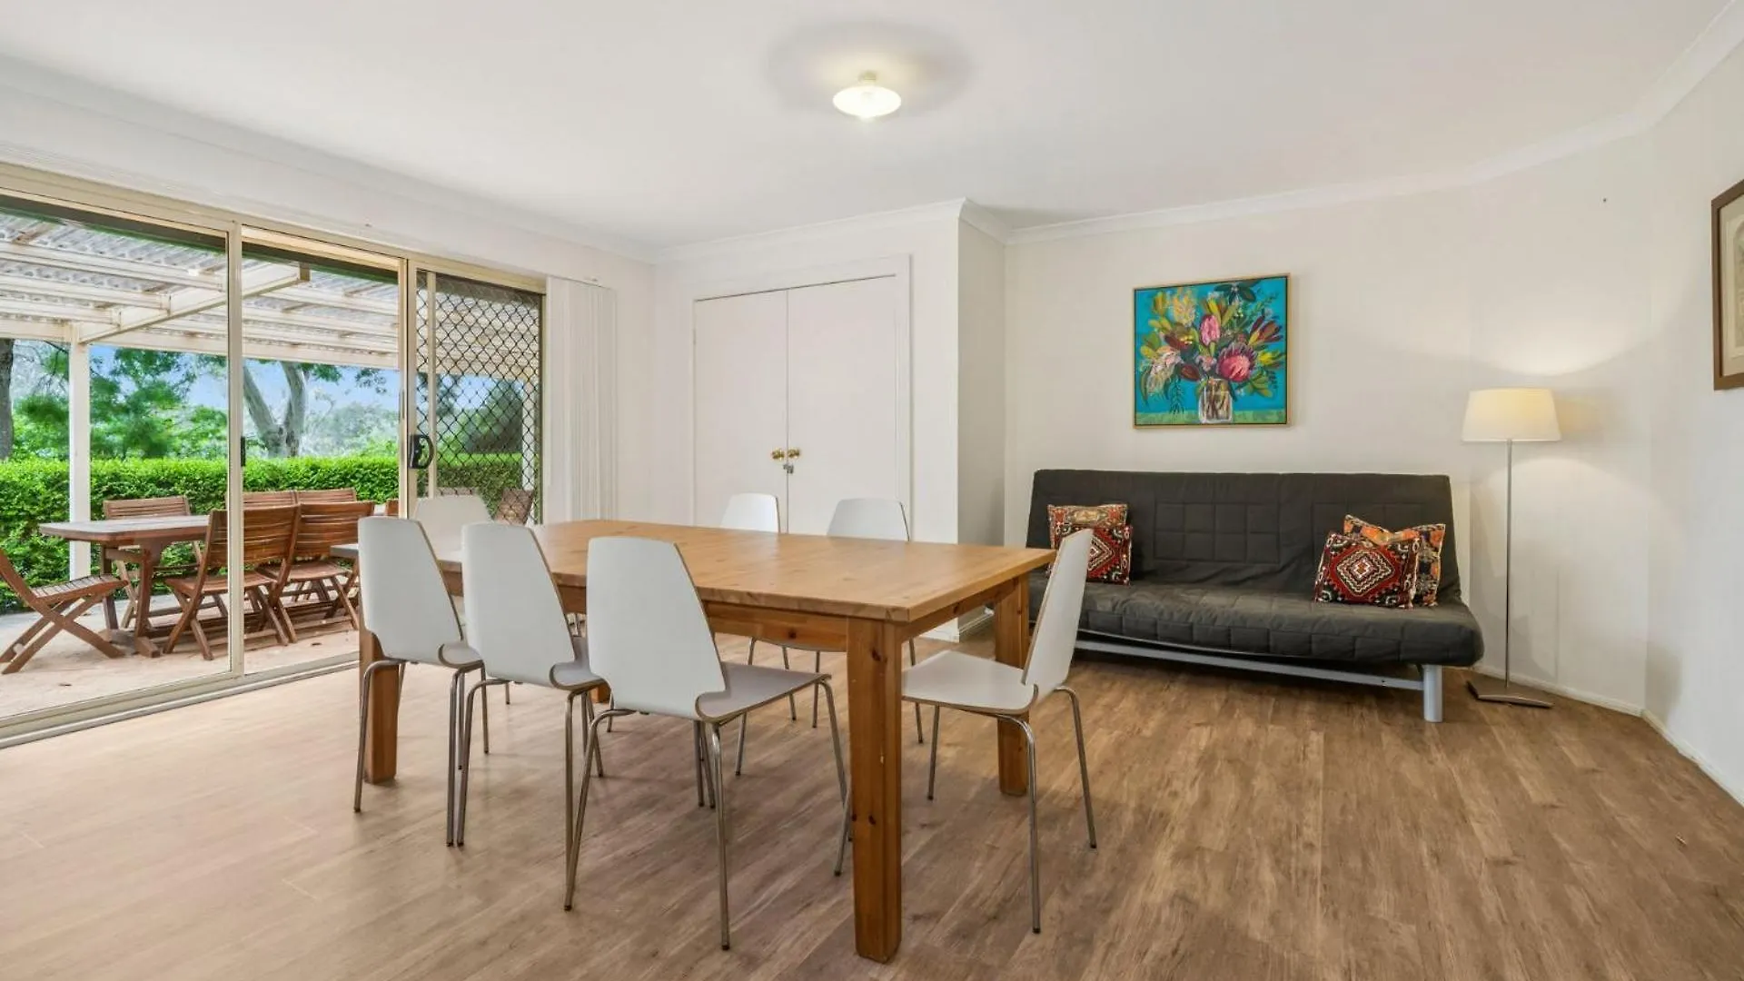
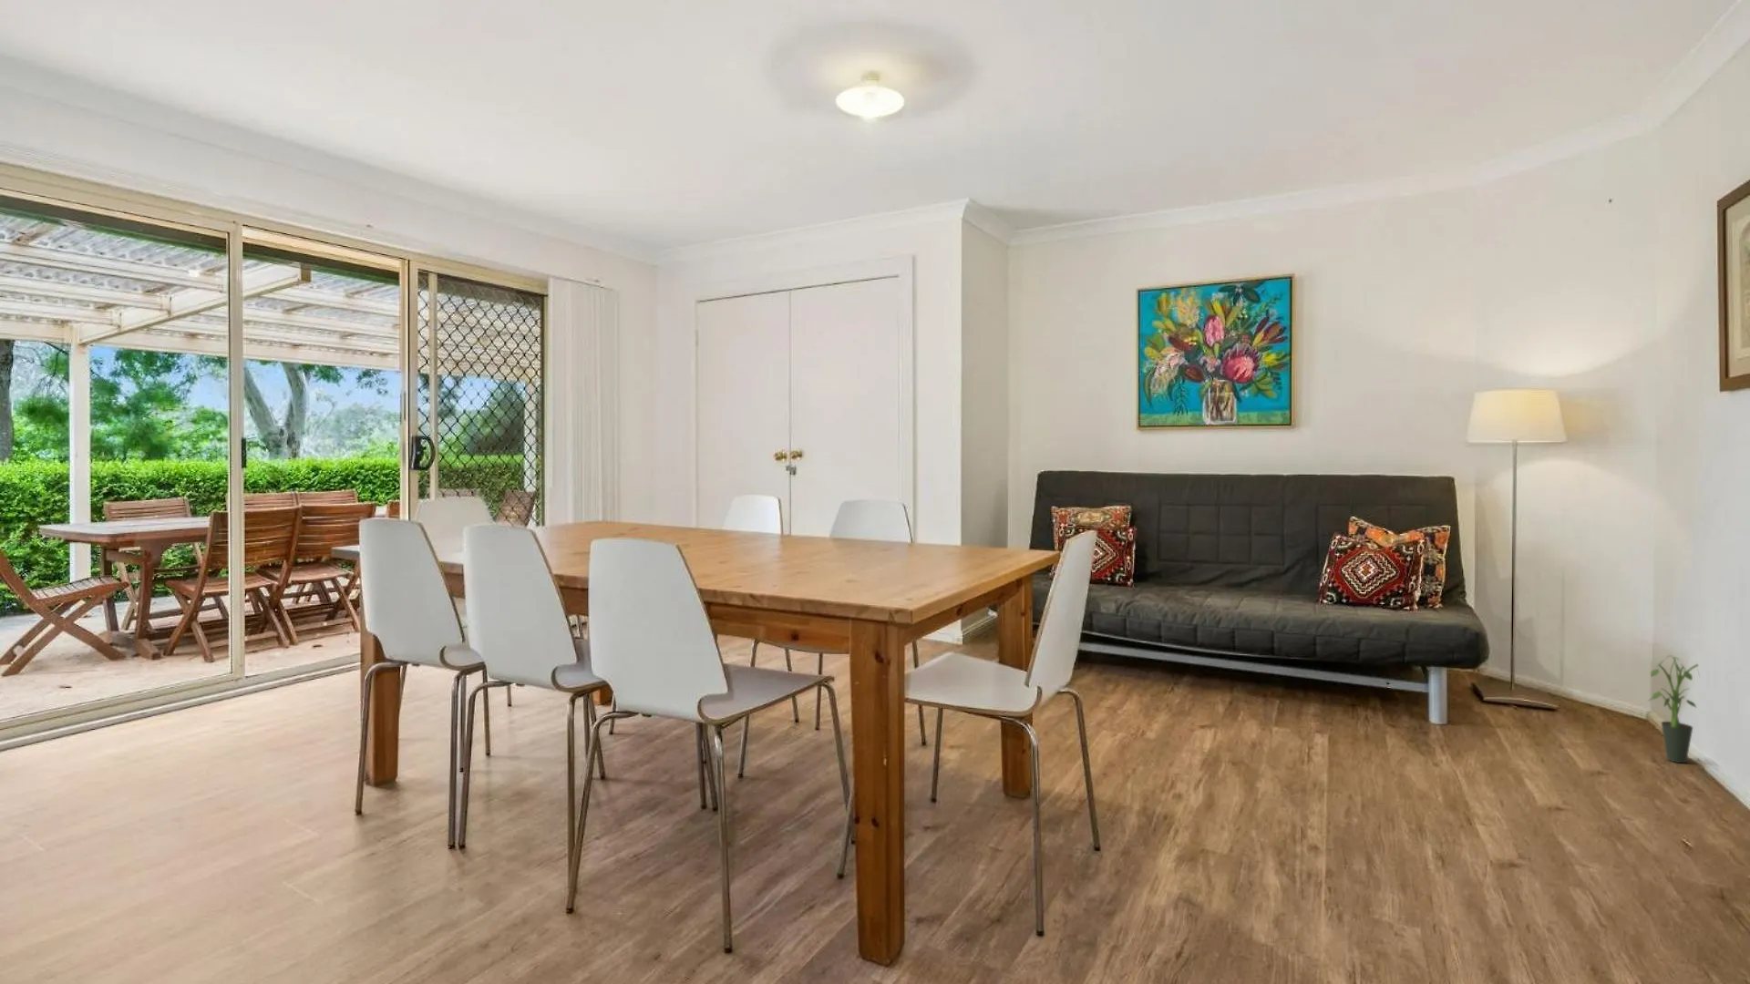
+ potted plant (1673, 709)
